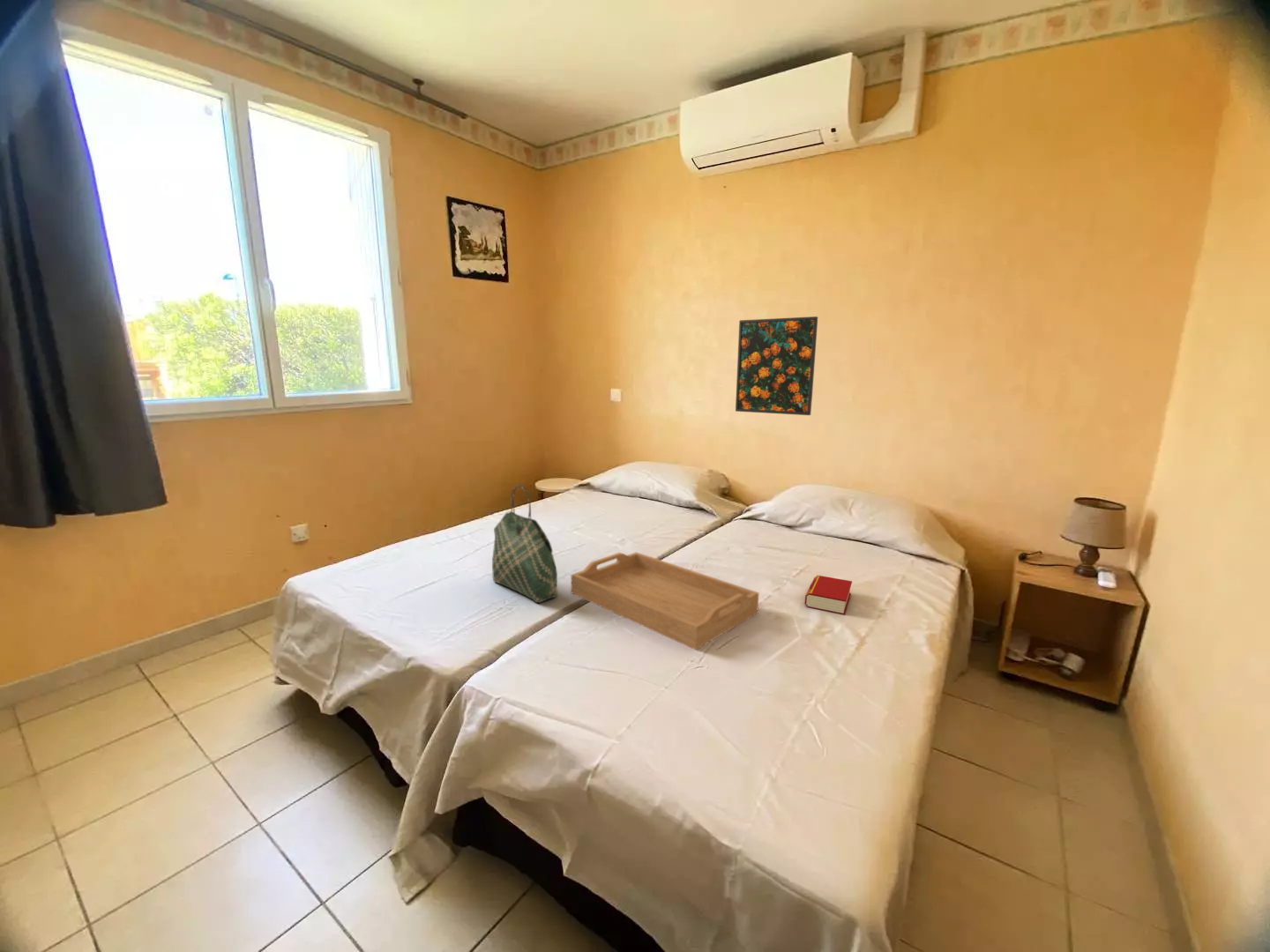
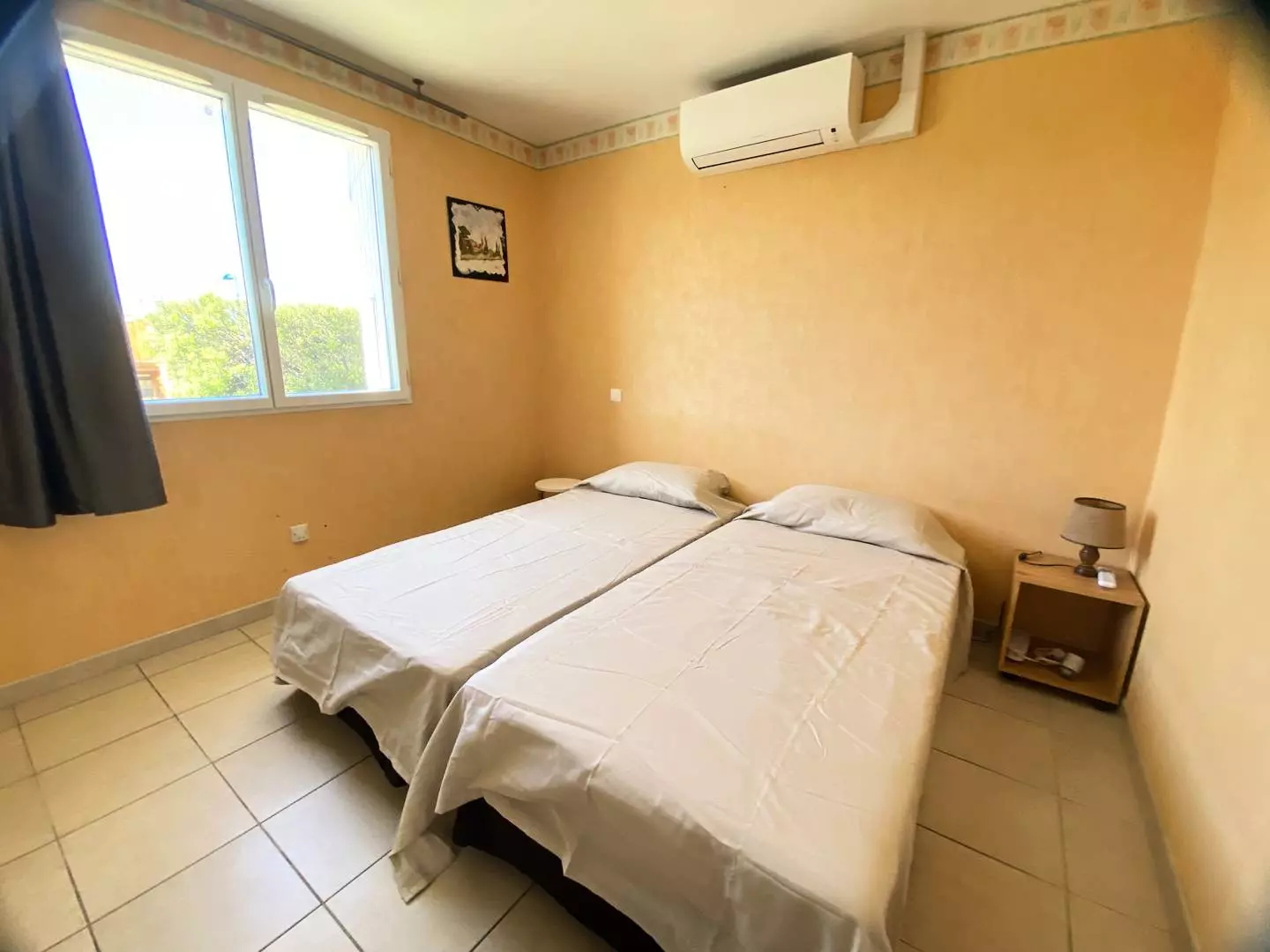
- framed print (774, 367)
- tote bag (520, 538)
- serving tray (661, 590)
- book (828, 593)
